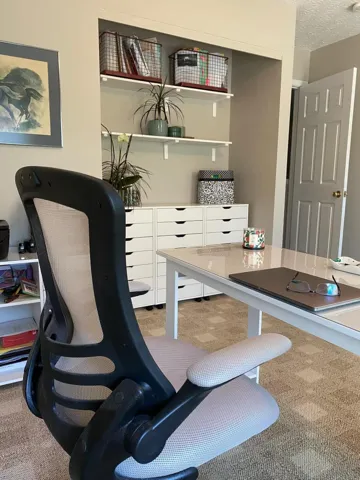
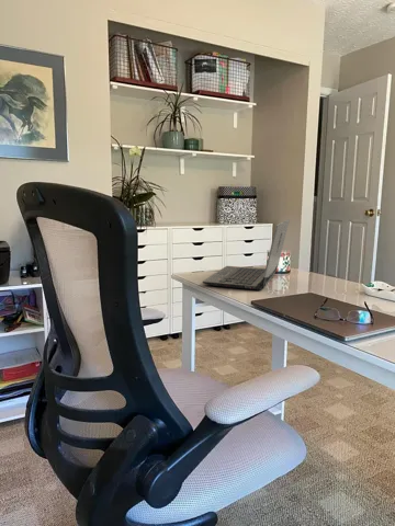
+ laptop computer (248, 267)
